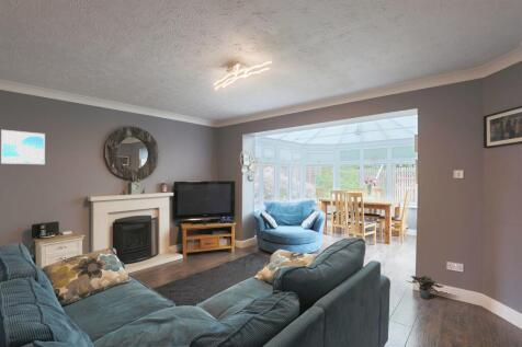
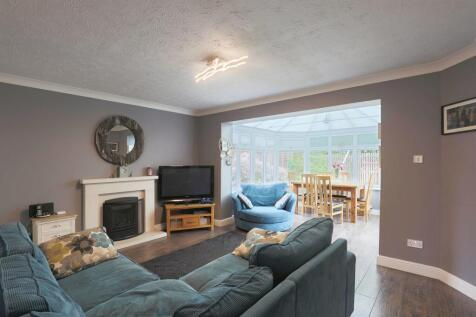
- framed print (23, 148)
- potted plant (424, 287)
